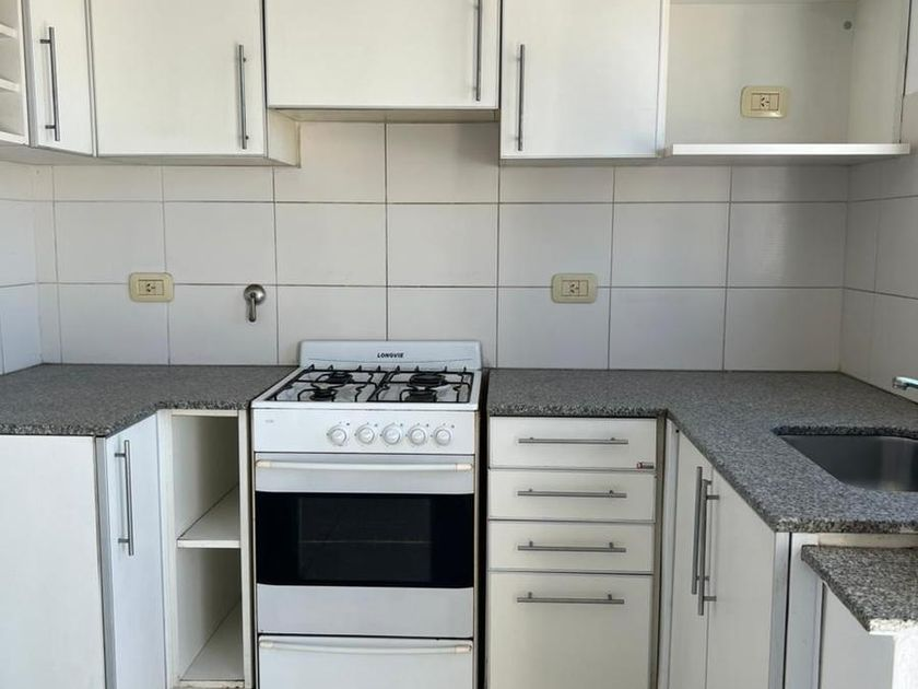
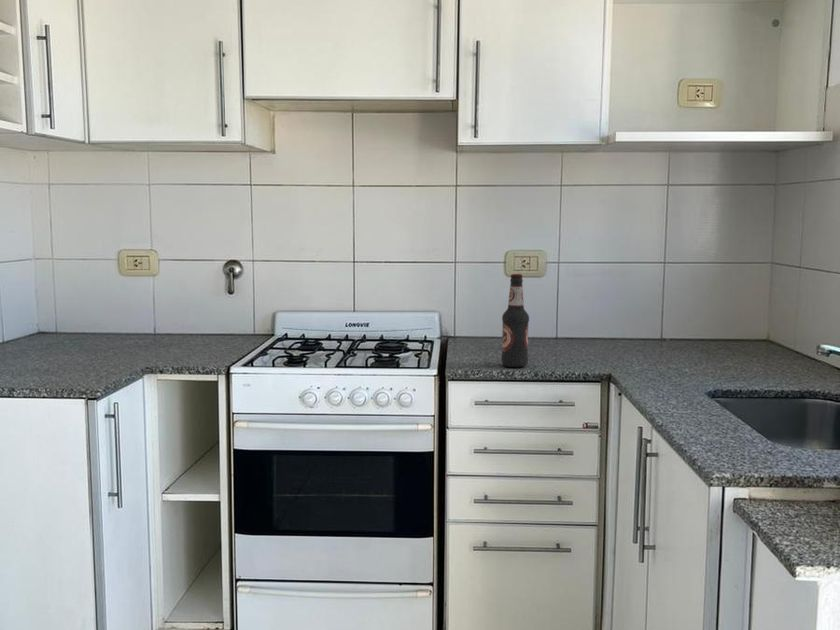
+ bottle (515, 320)
